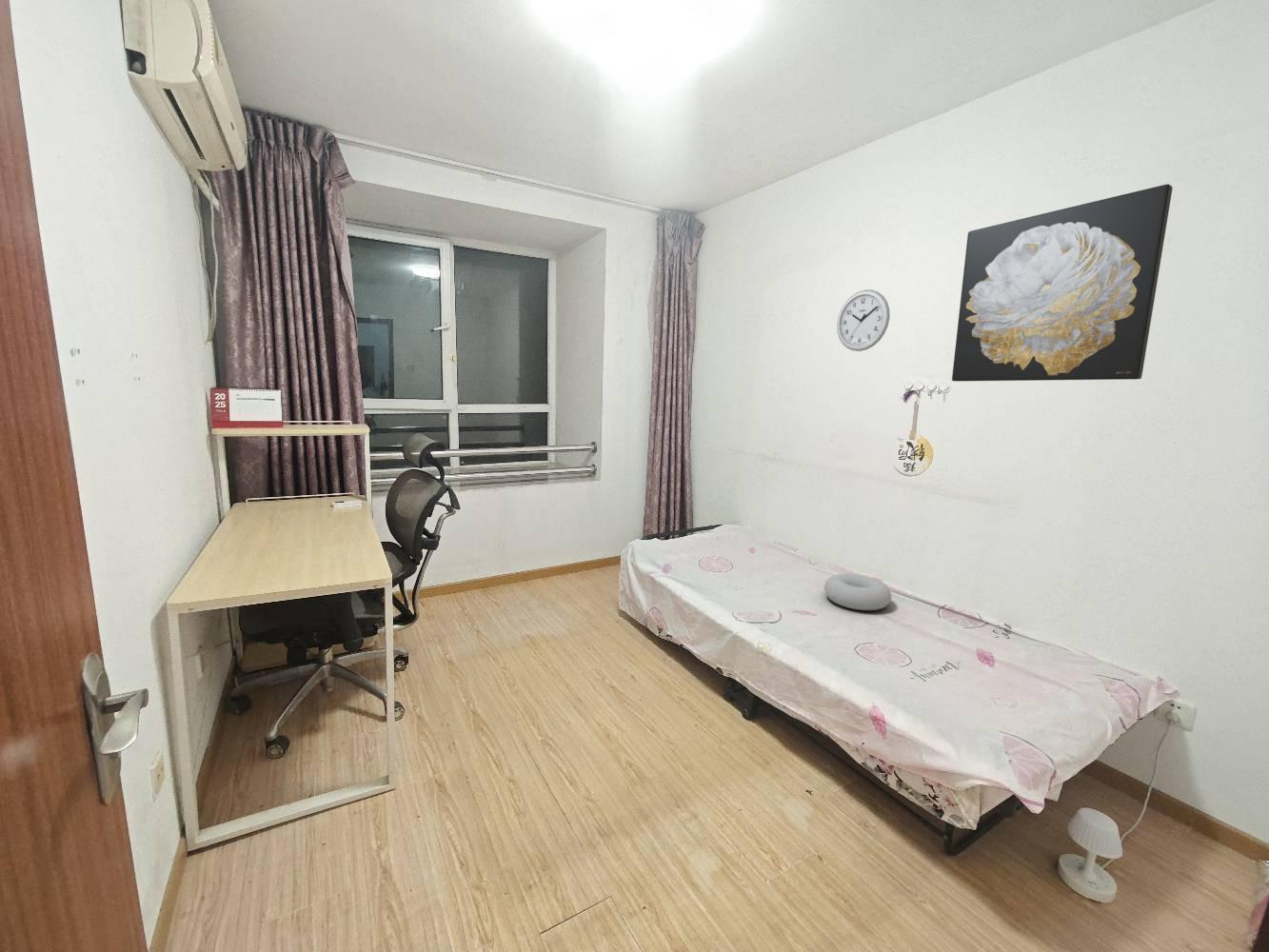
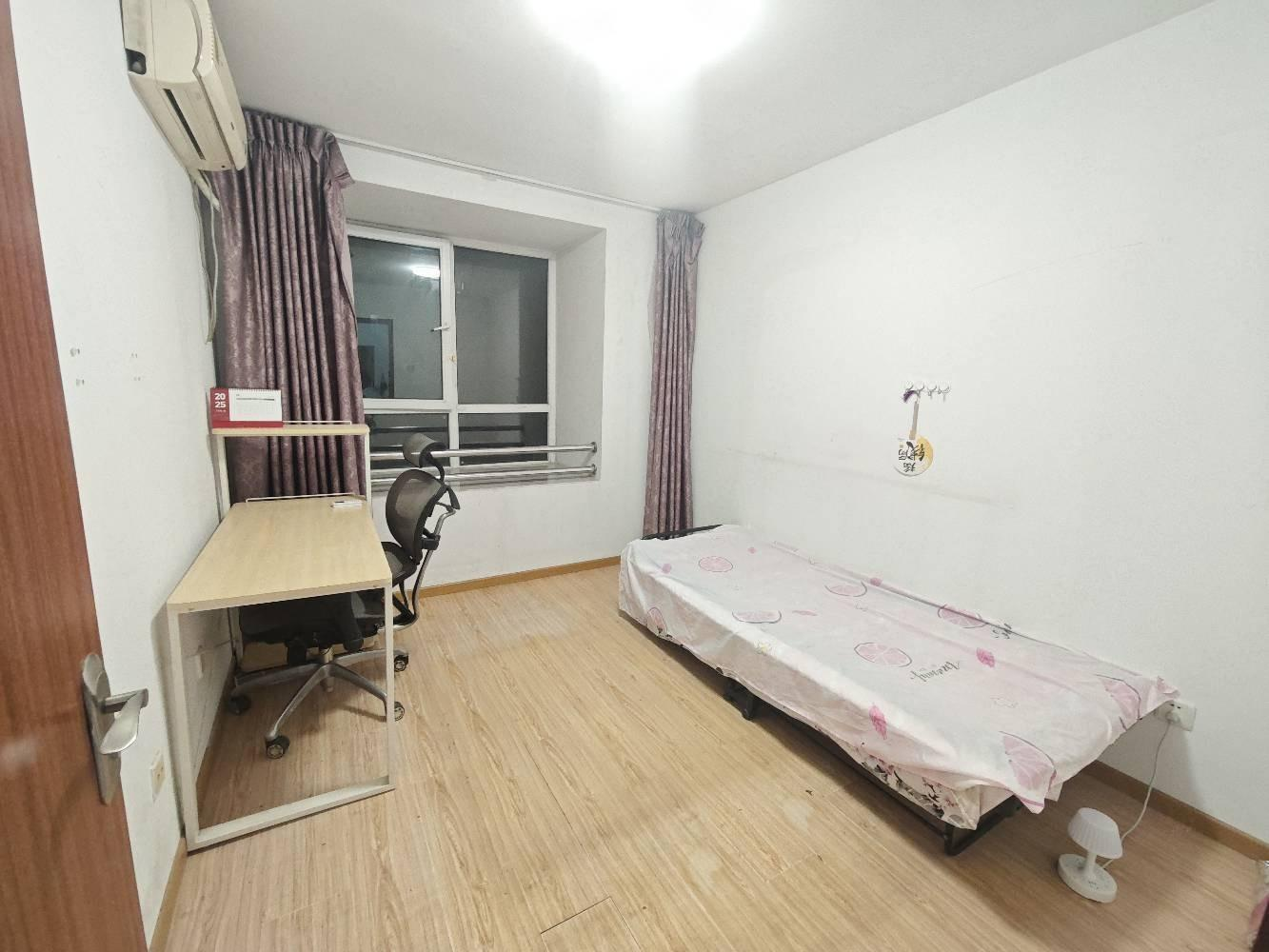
- wall clock (861, 320)
- wall art (1046, 298)
- cushion (857, 591)
